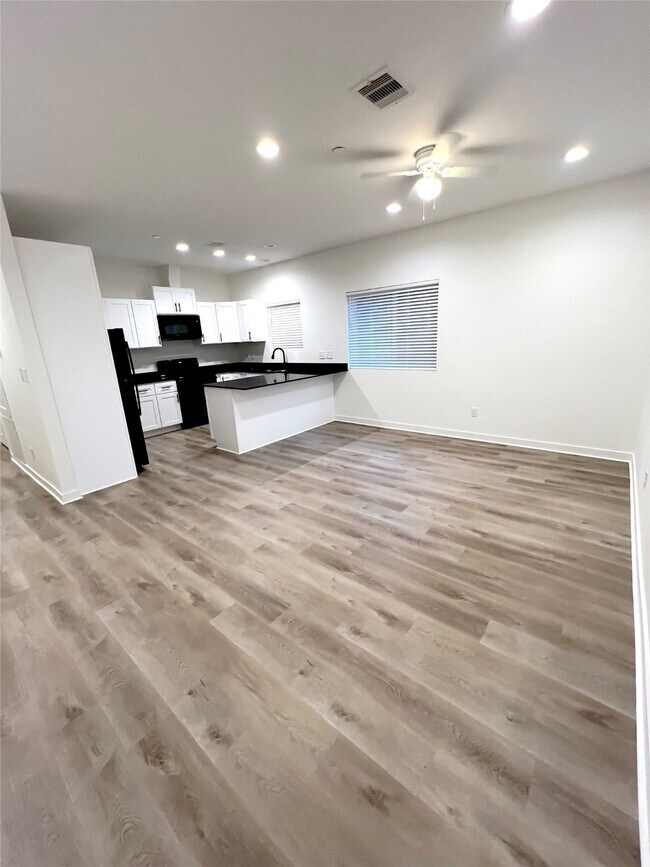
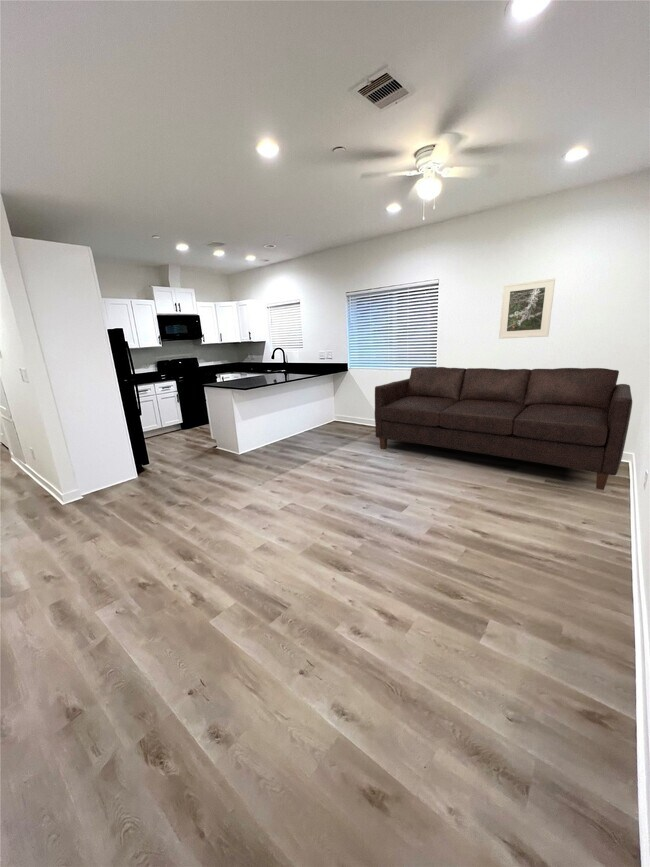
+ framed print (525, 310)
+ sofa (485, 414)
